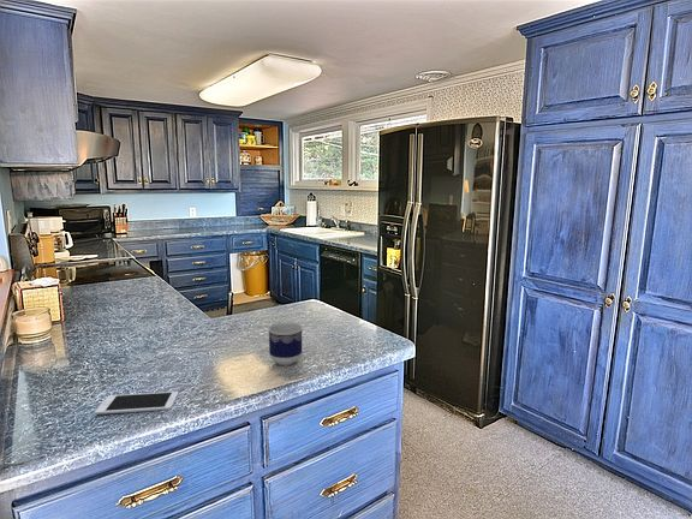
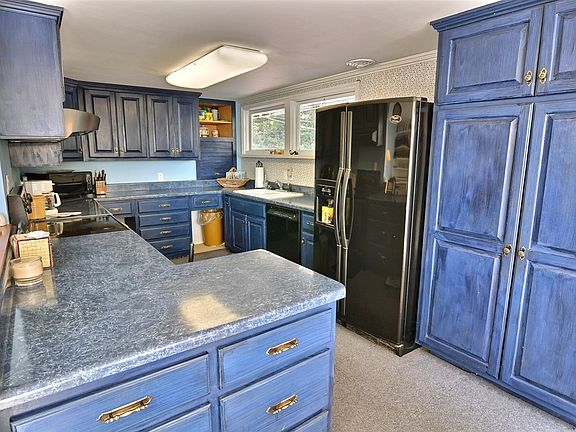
- cell phone (138, 402)
- cup (282, 342)
